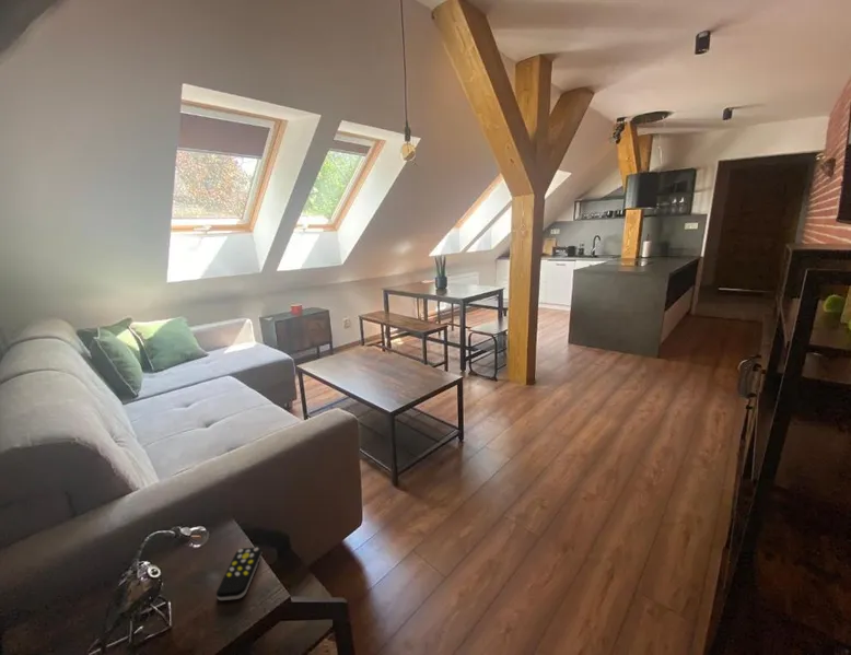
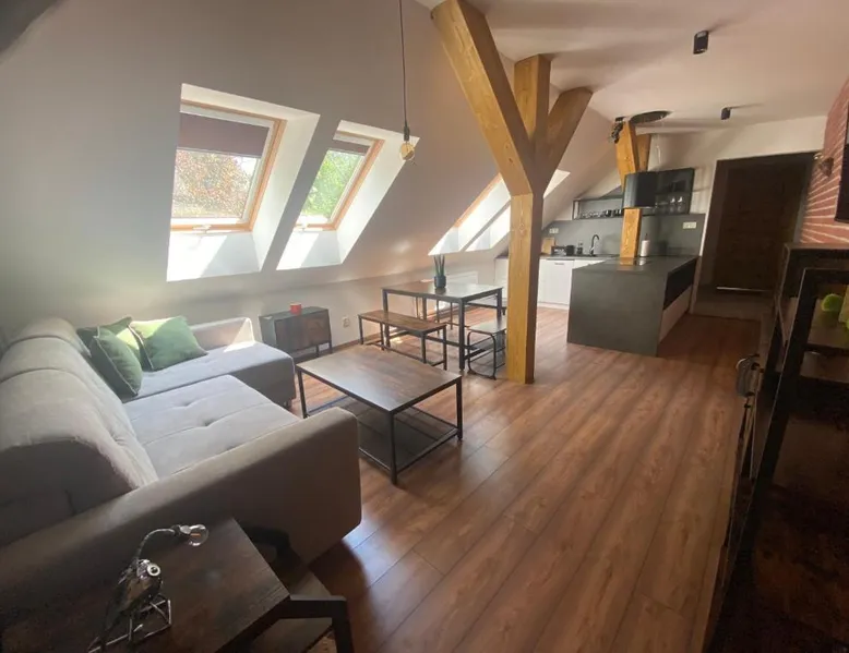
- remote control (240, 571)
